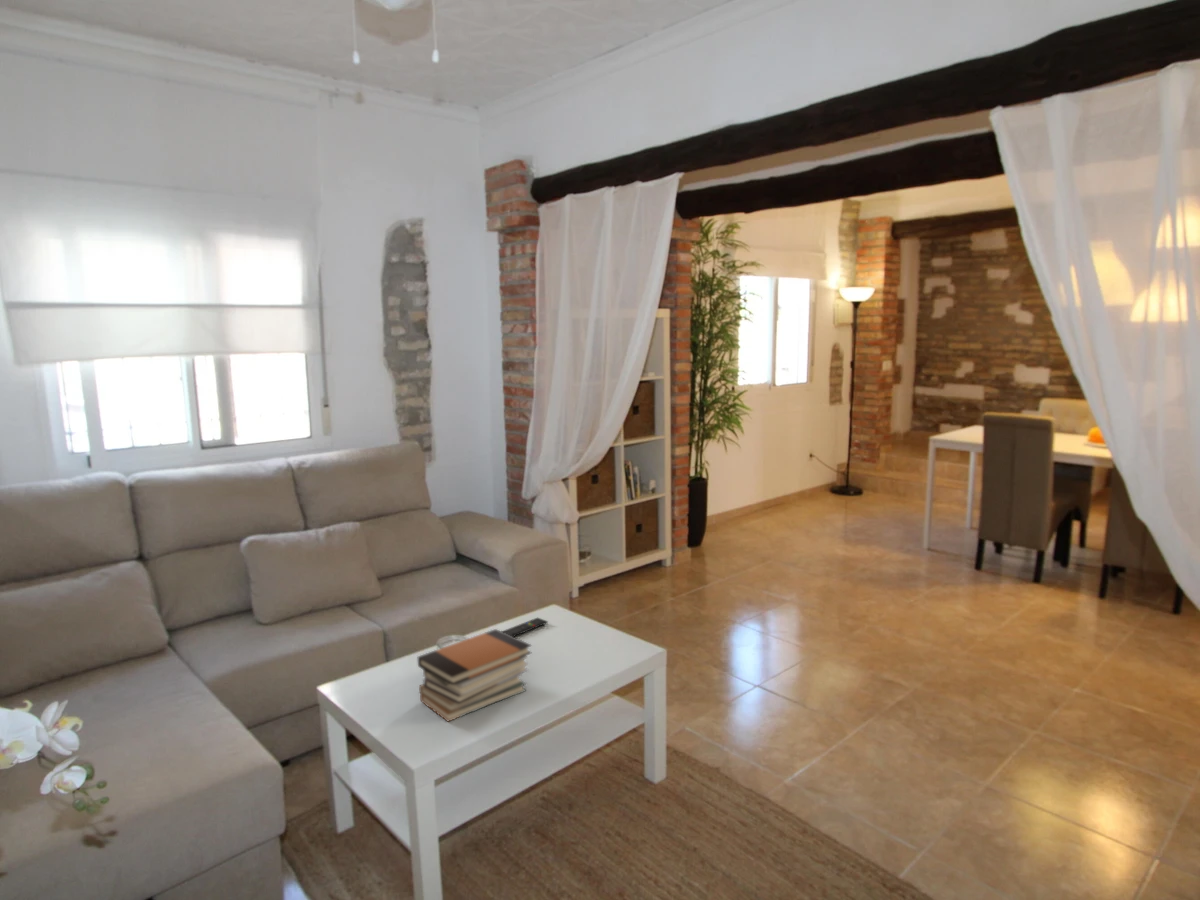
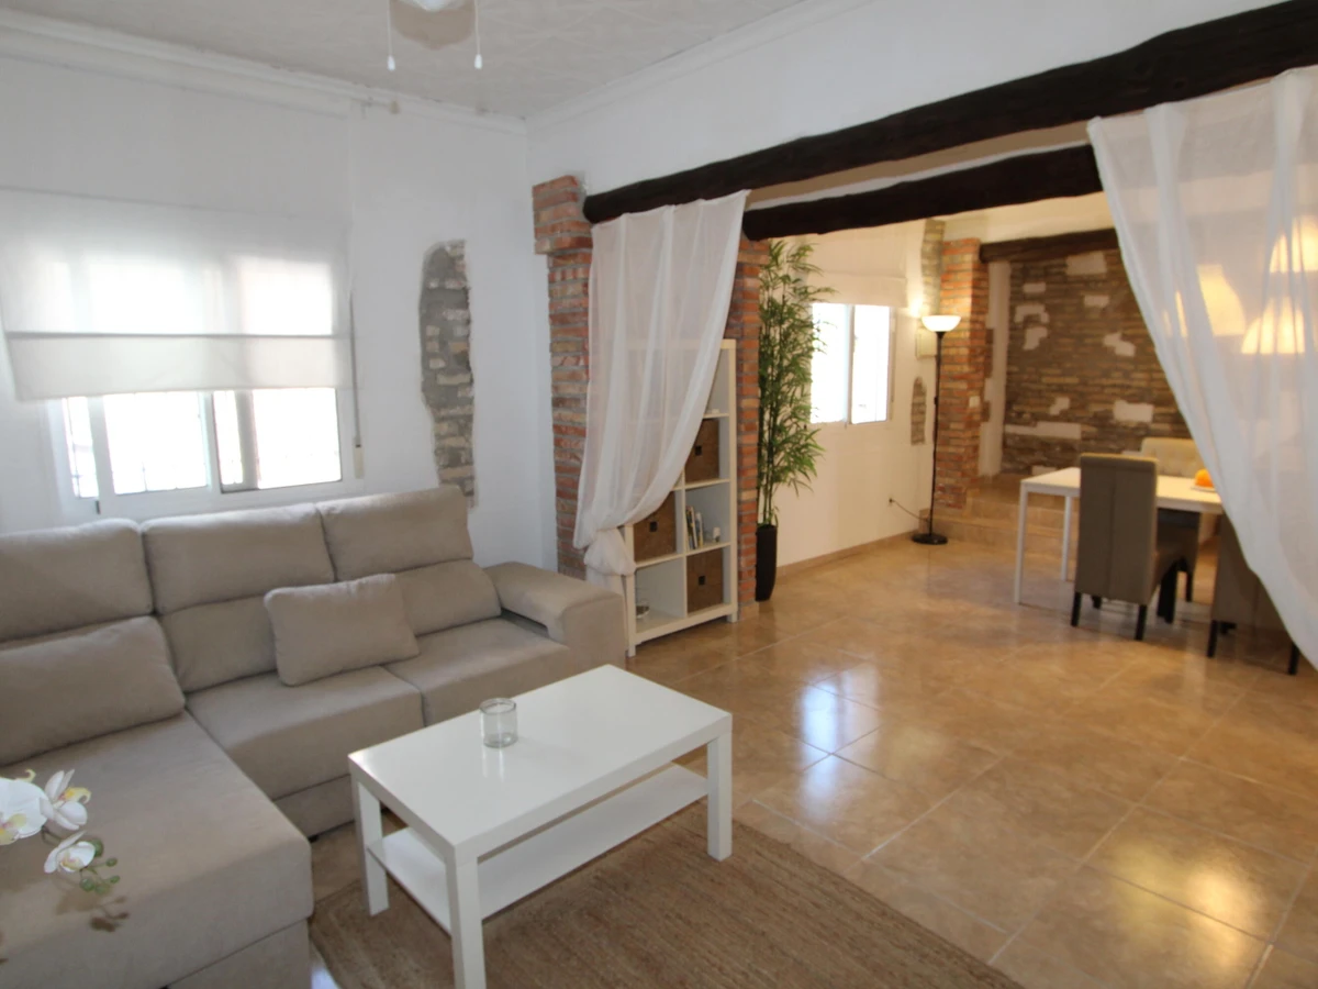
- remote control (517, 631)
- book stack (475, 672)
